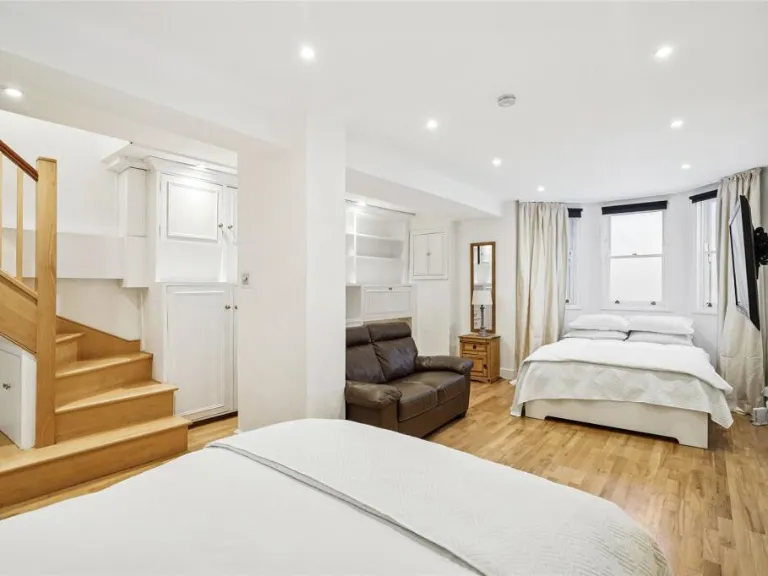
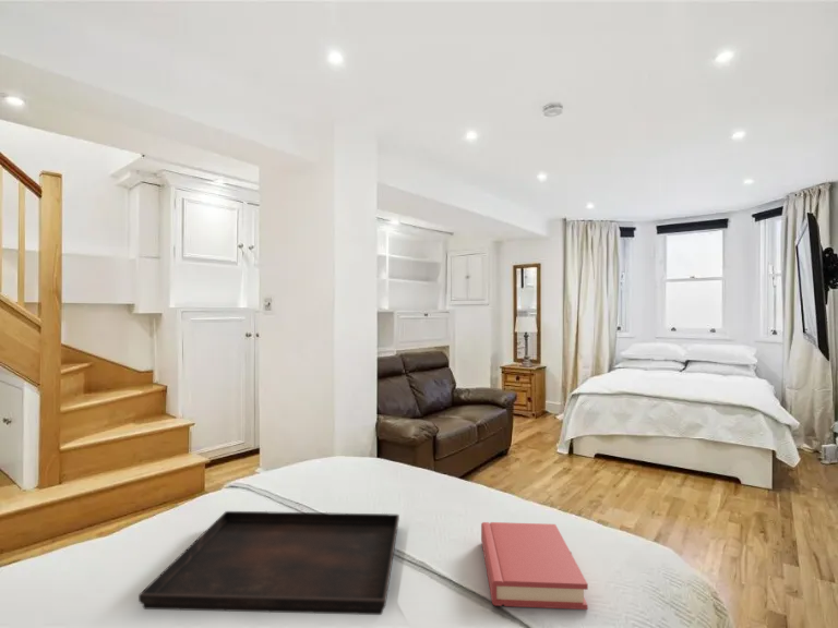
+ hardback book (527, 559)
+ serving tray (290, 554)
